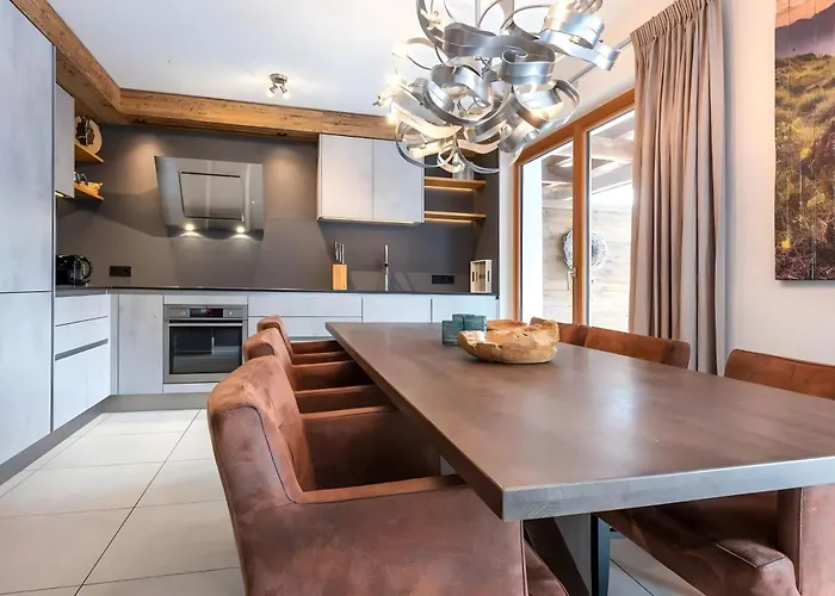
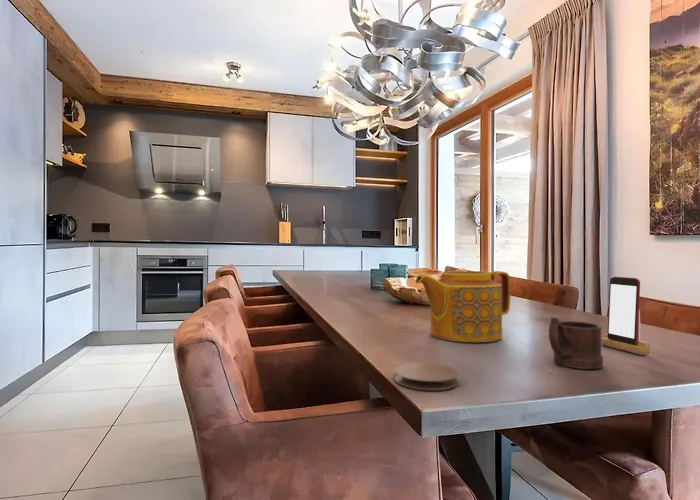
+ teapot (463, 303)
+ smartphone (623, 313)
+ coaster (426, 375)
+ mug (571, 339)
